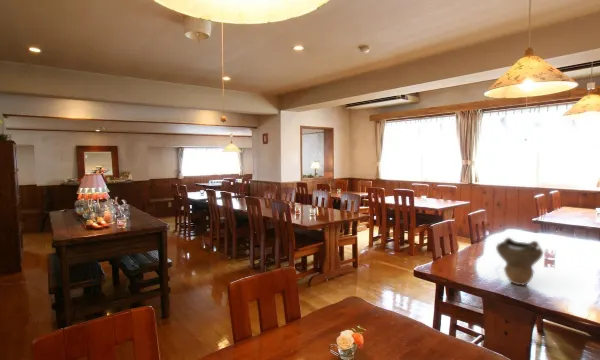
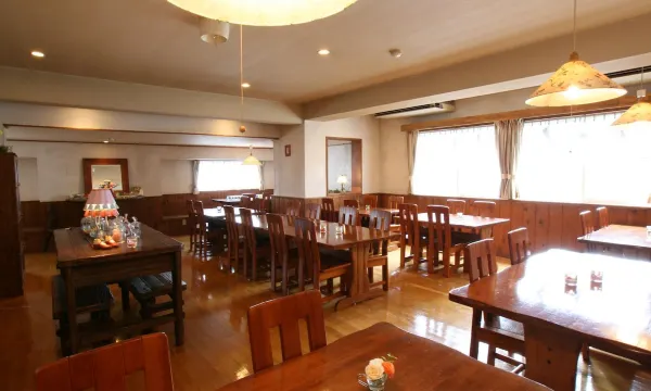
- decorative bowl (519, 262)
